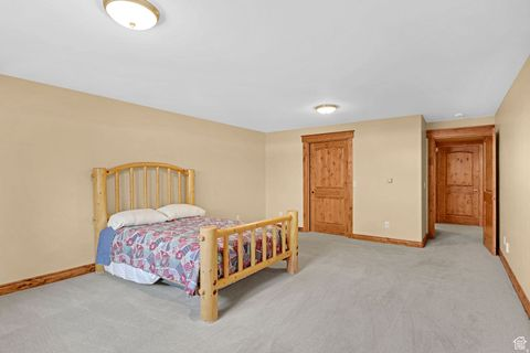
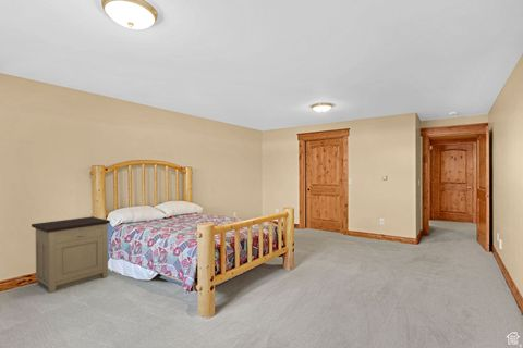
+ nightstand (72, 250)
